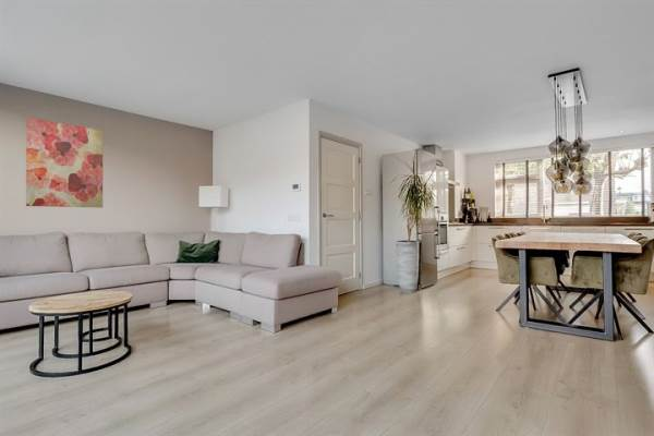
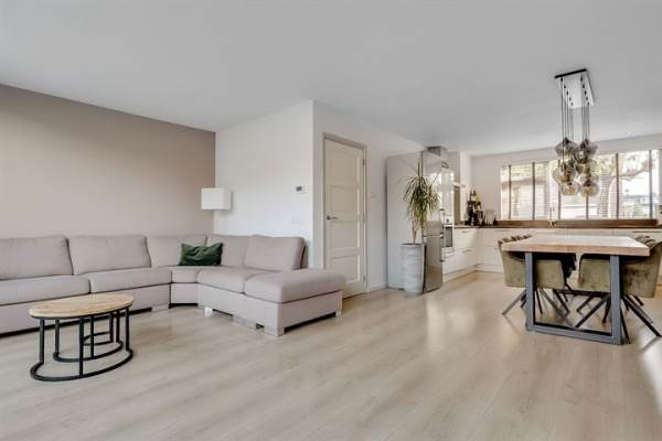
- wall art (66, 166)
